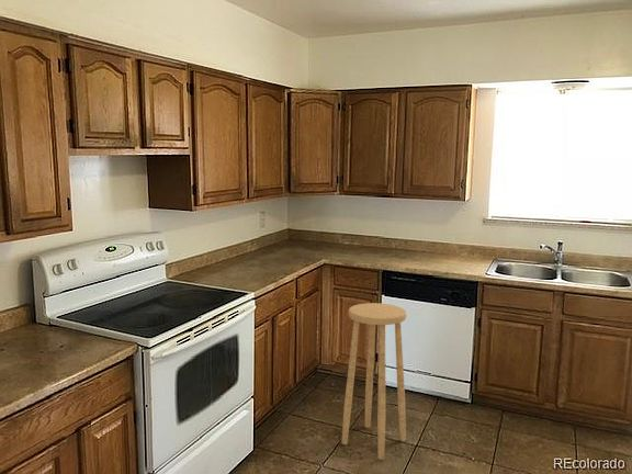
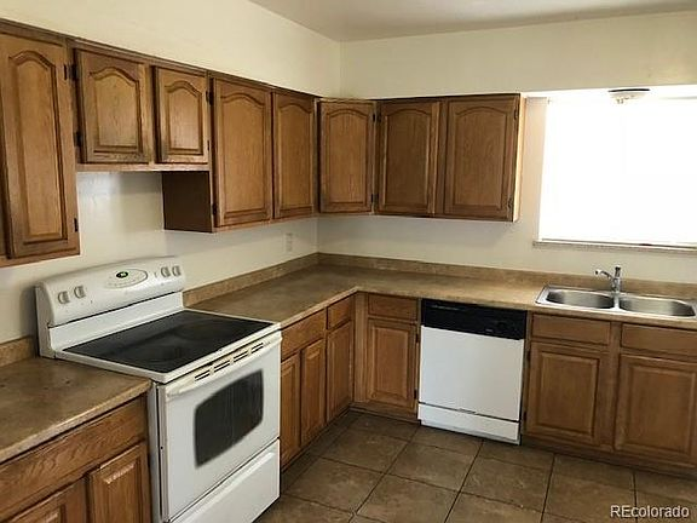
- stool (372, 376)
